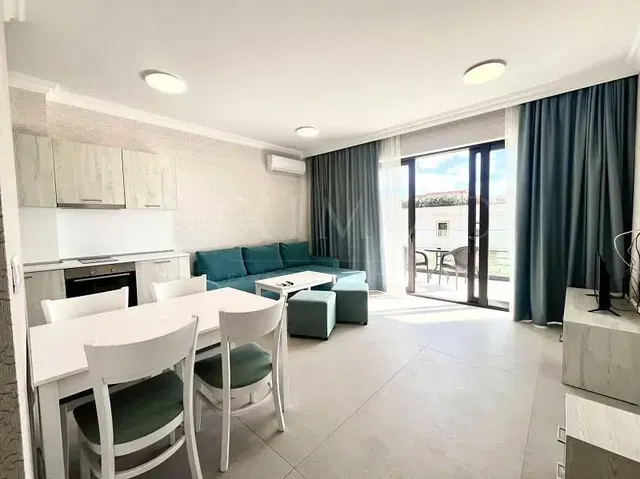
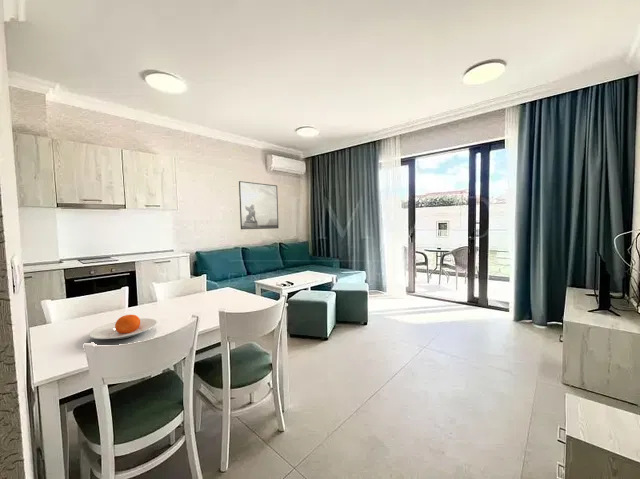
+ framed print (259, 206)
+ plate (124, 325)
